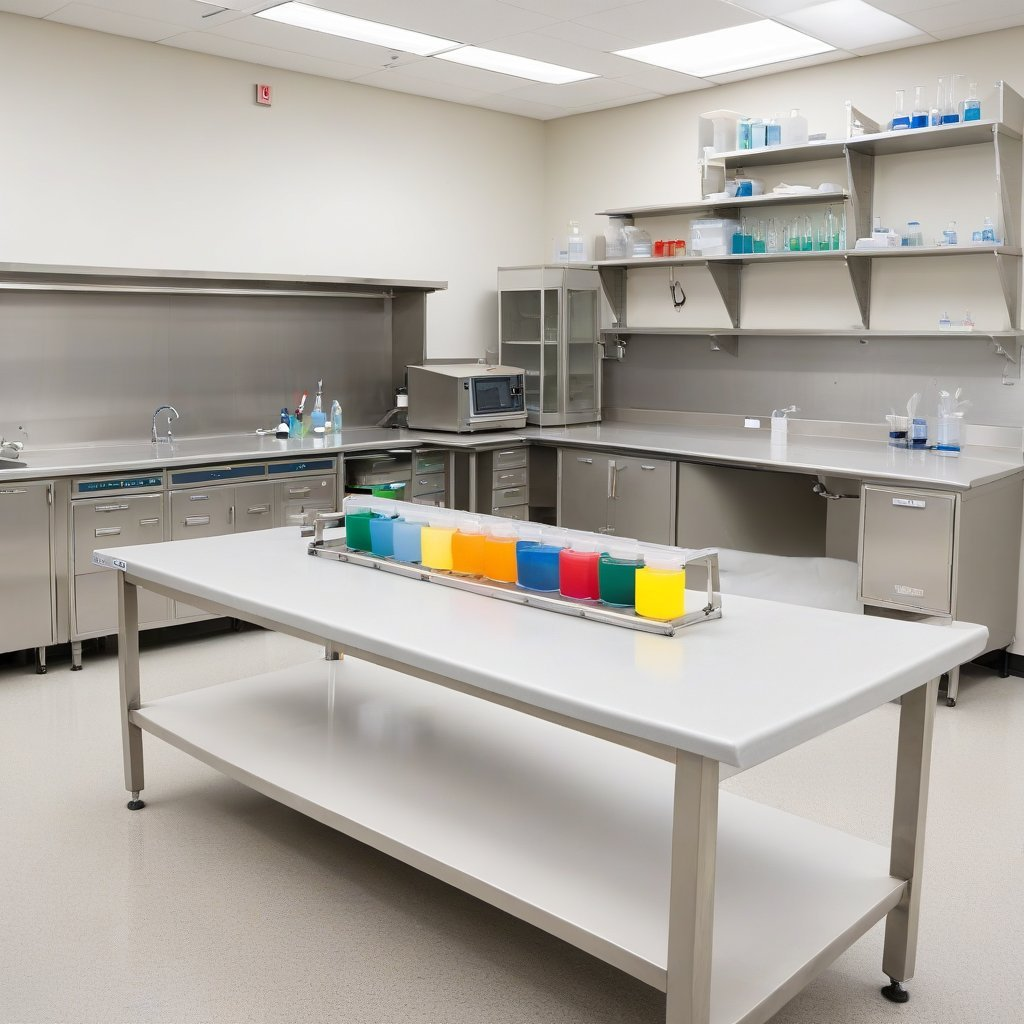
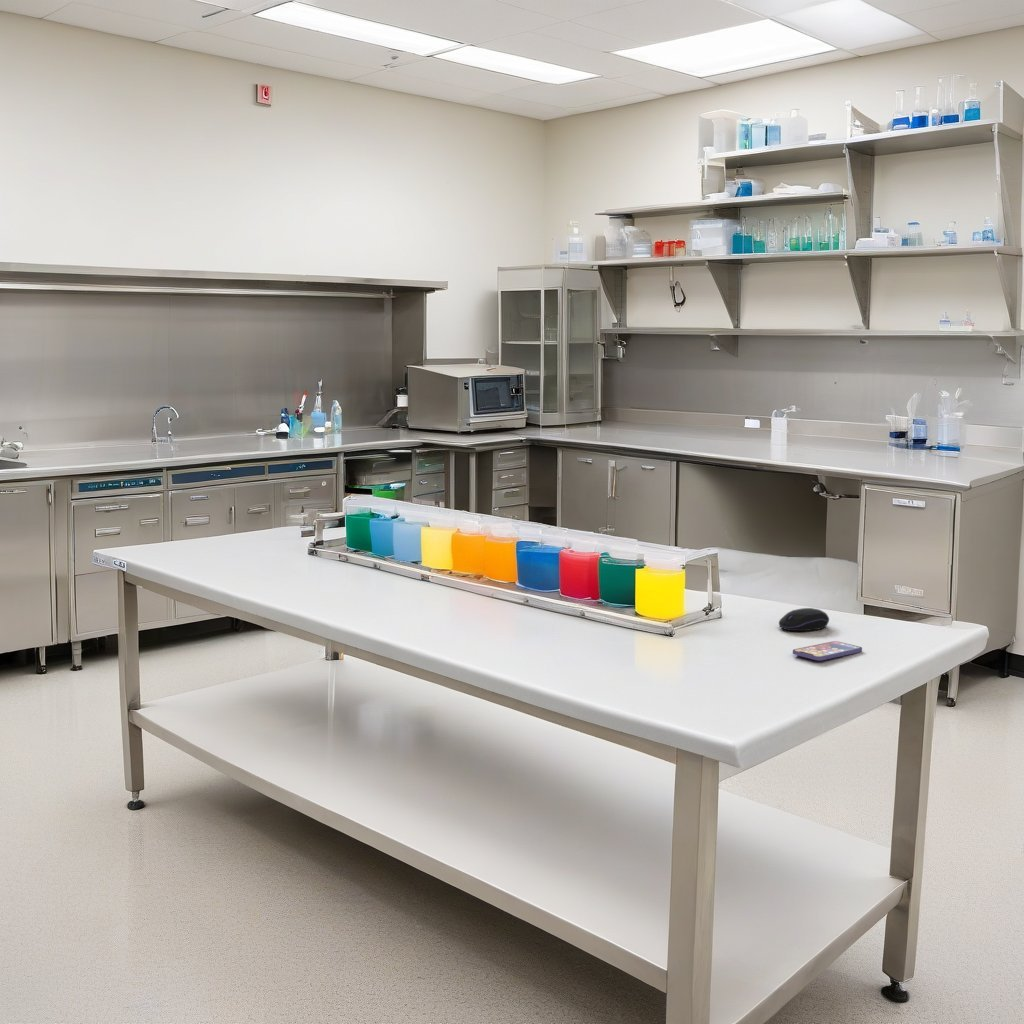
+ smartphone (827, 650)
+ computer mouse (803, 618)
